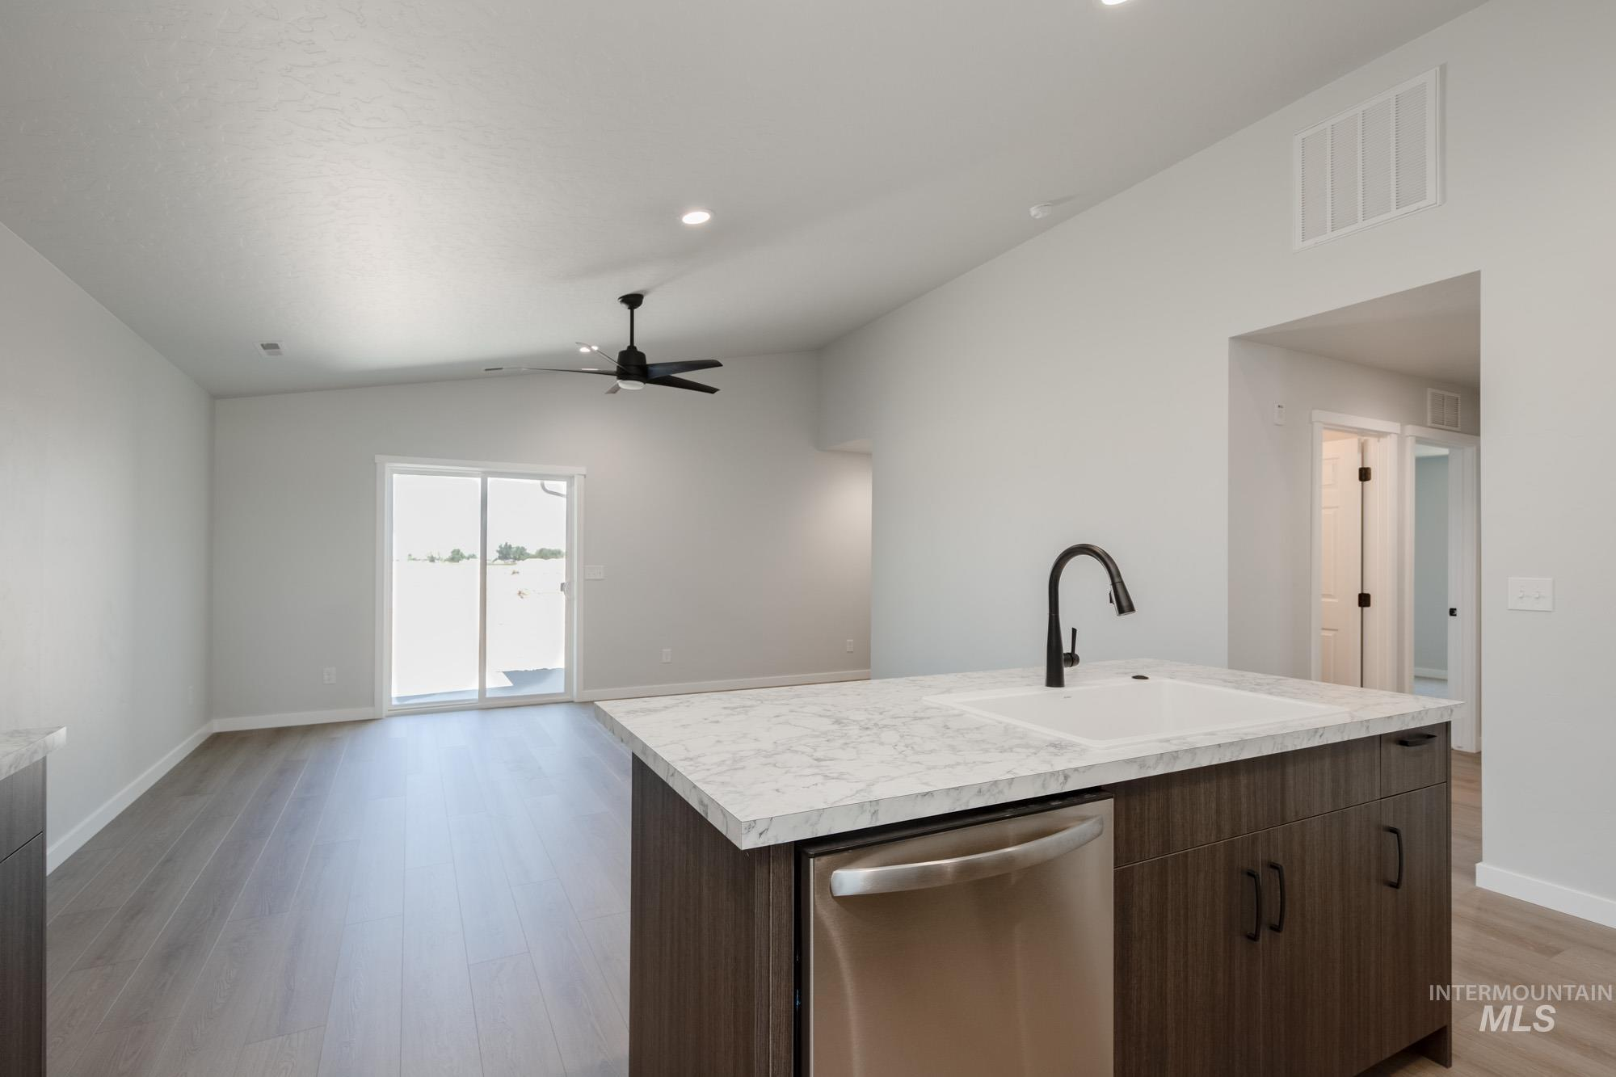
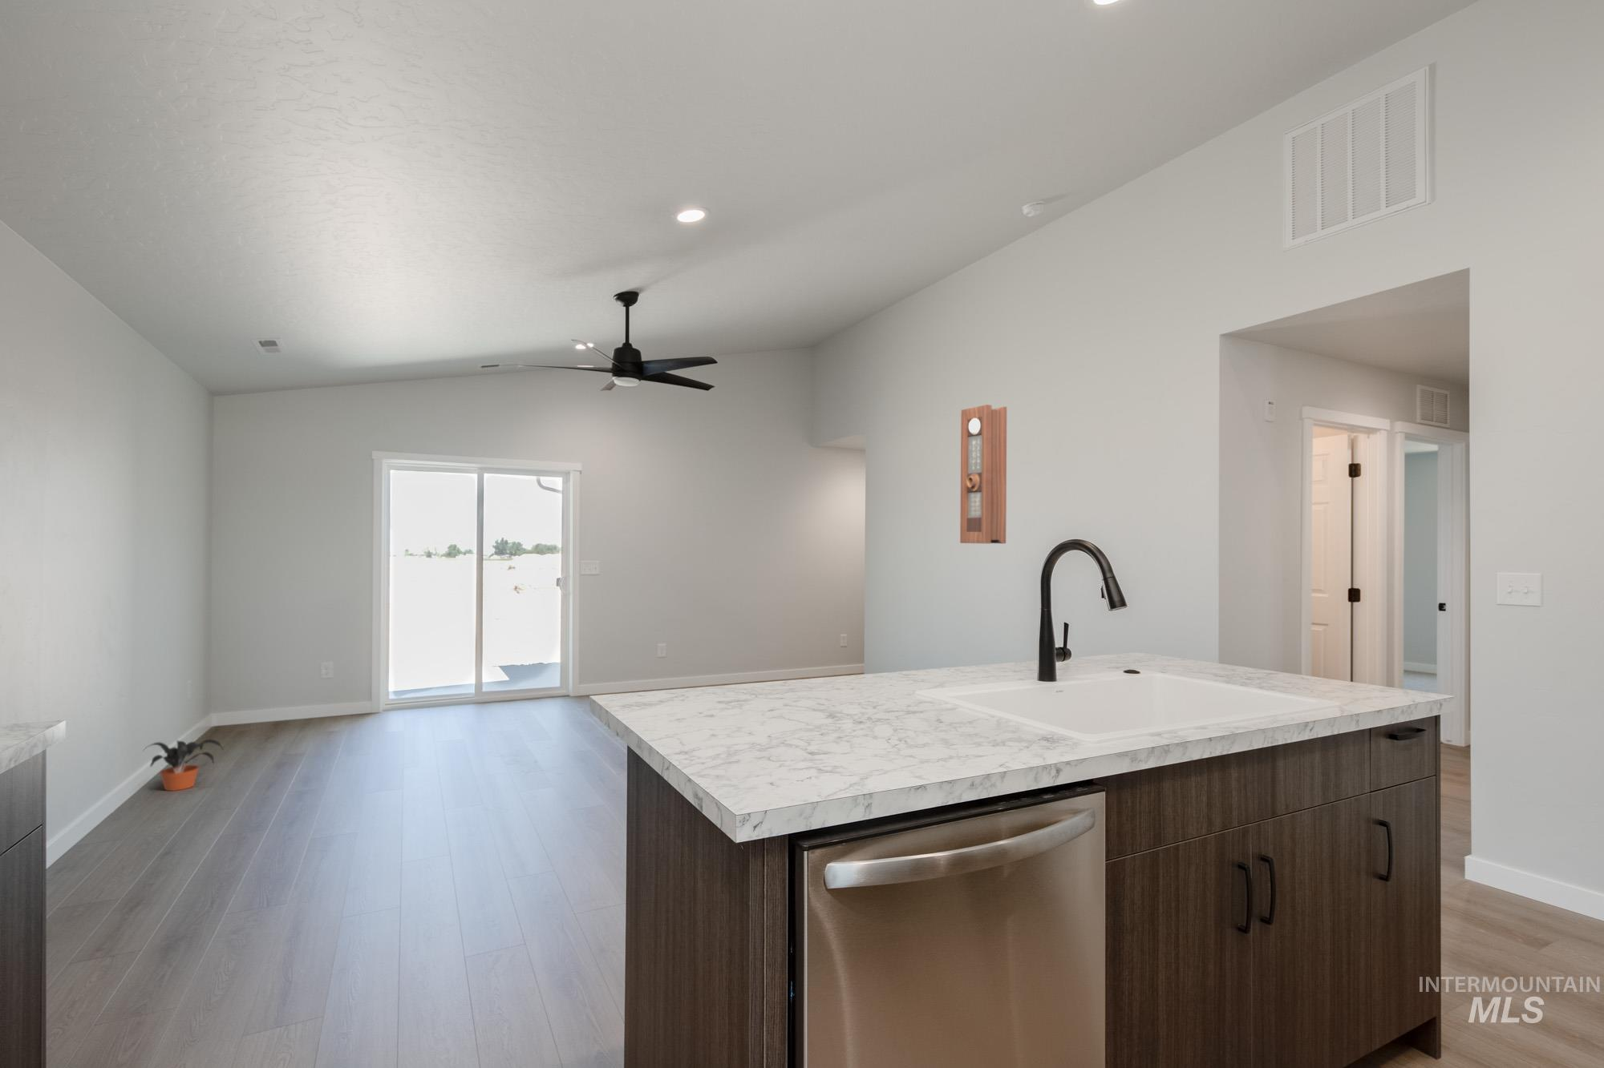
+ pendulum clock (978, 476)
+ potted plant (182, 764)
